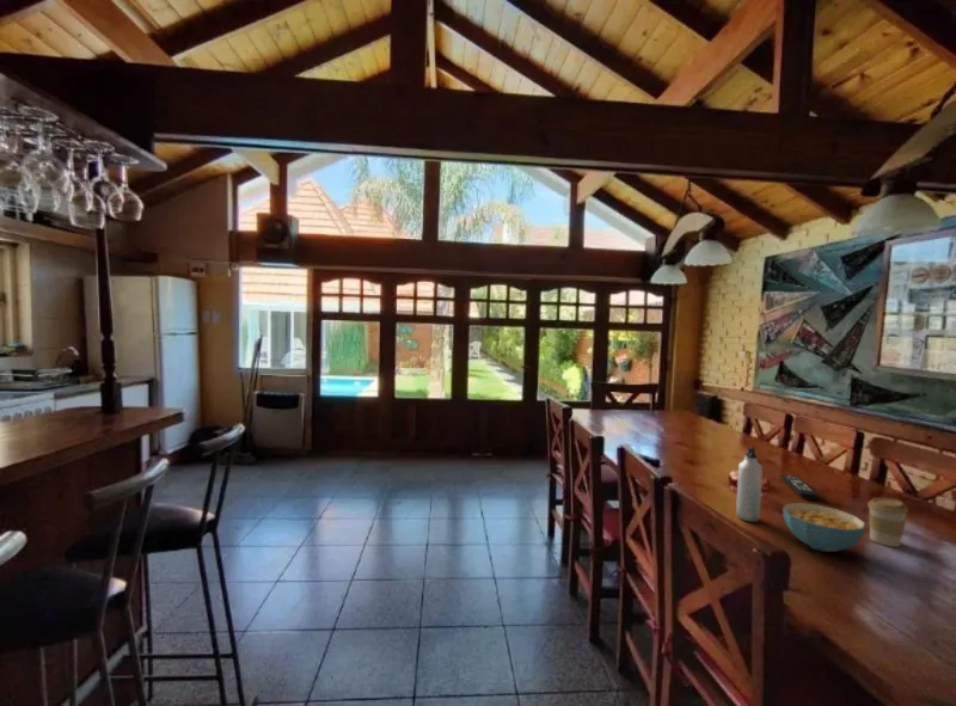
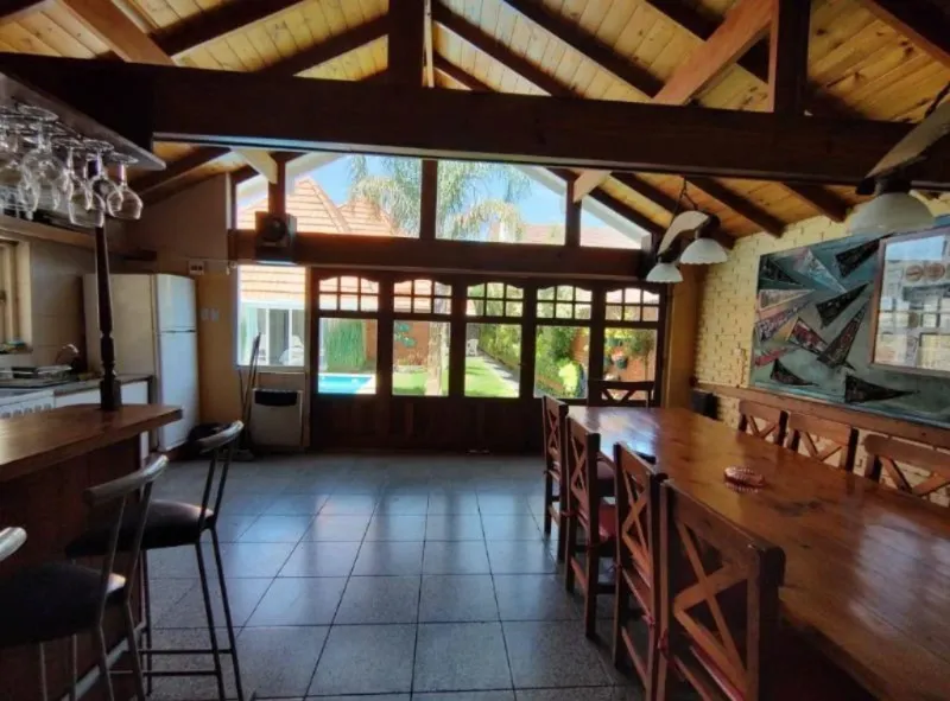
- water bottle (749, 481)
- remote control (798, 486)
- coffee cup (885, 521)
- cereal bowl (821, 530)
